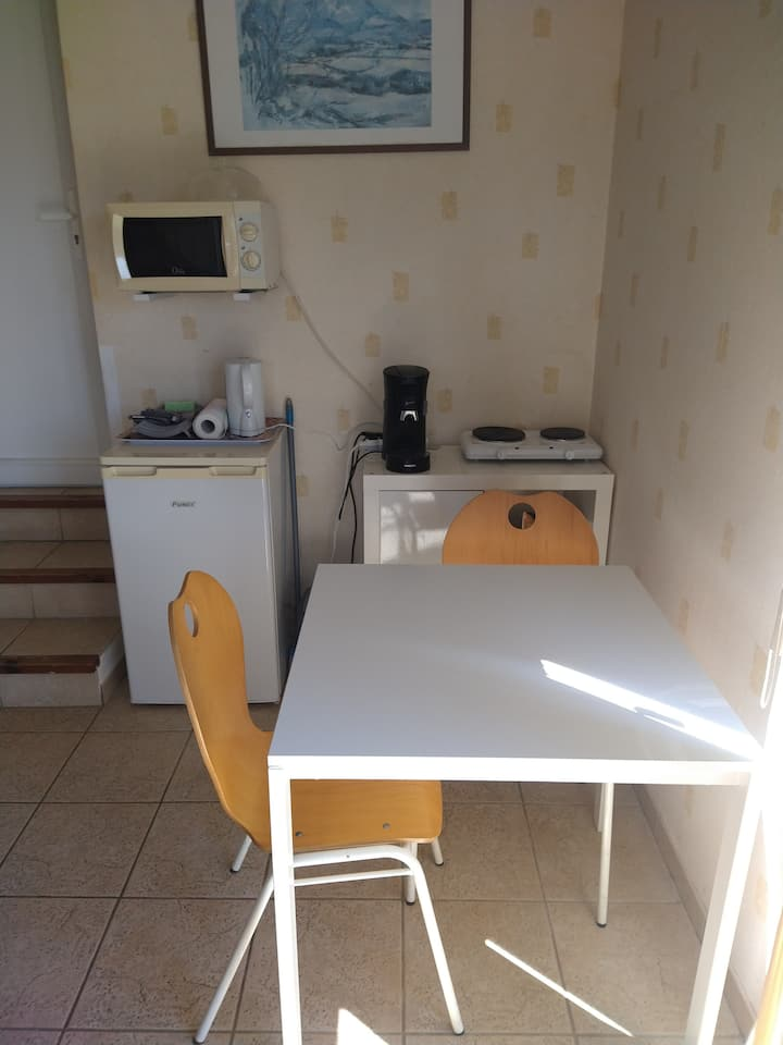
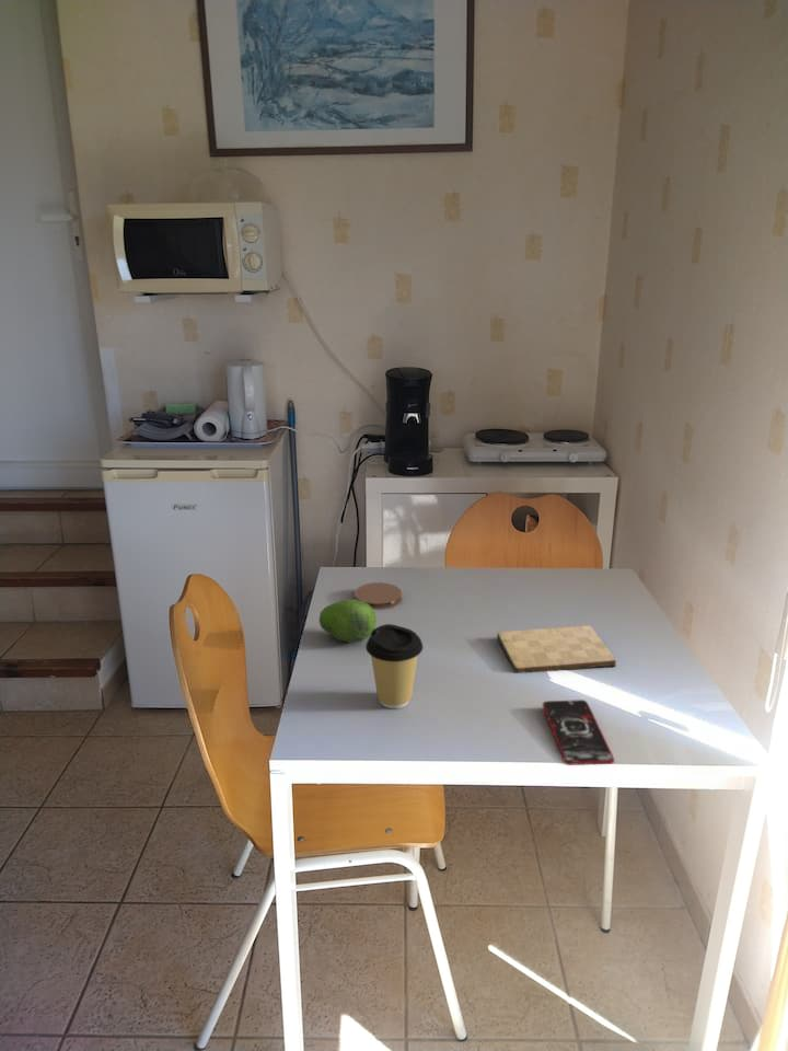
+ coaster (378, 596)
+ cutting board (554, 648)
+ fruit (346, 620)
+ smartphone (576, 730)
+ coffee cup (394, 668)
